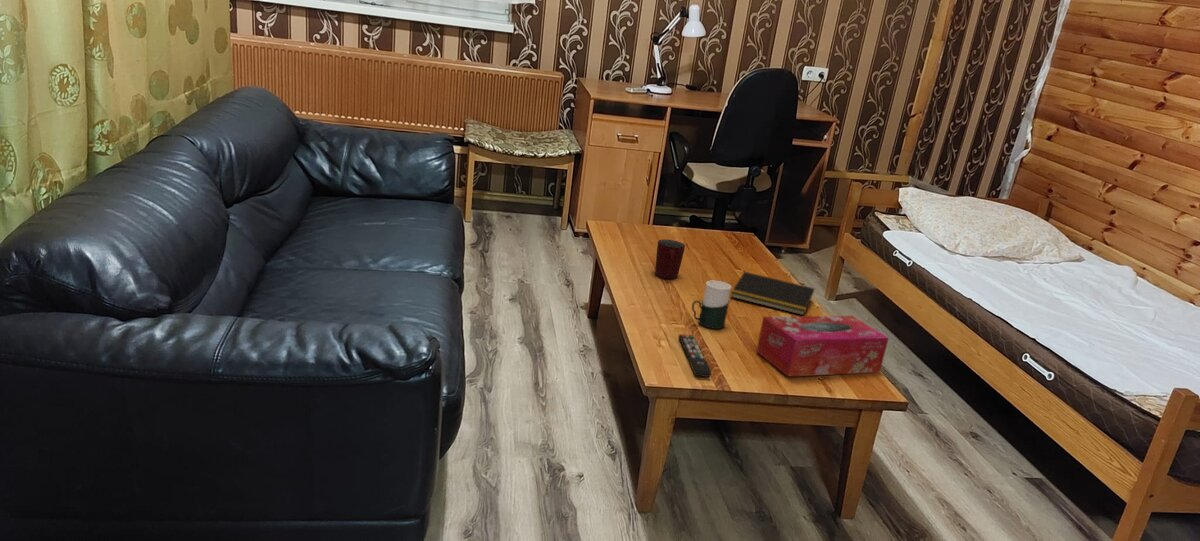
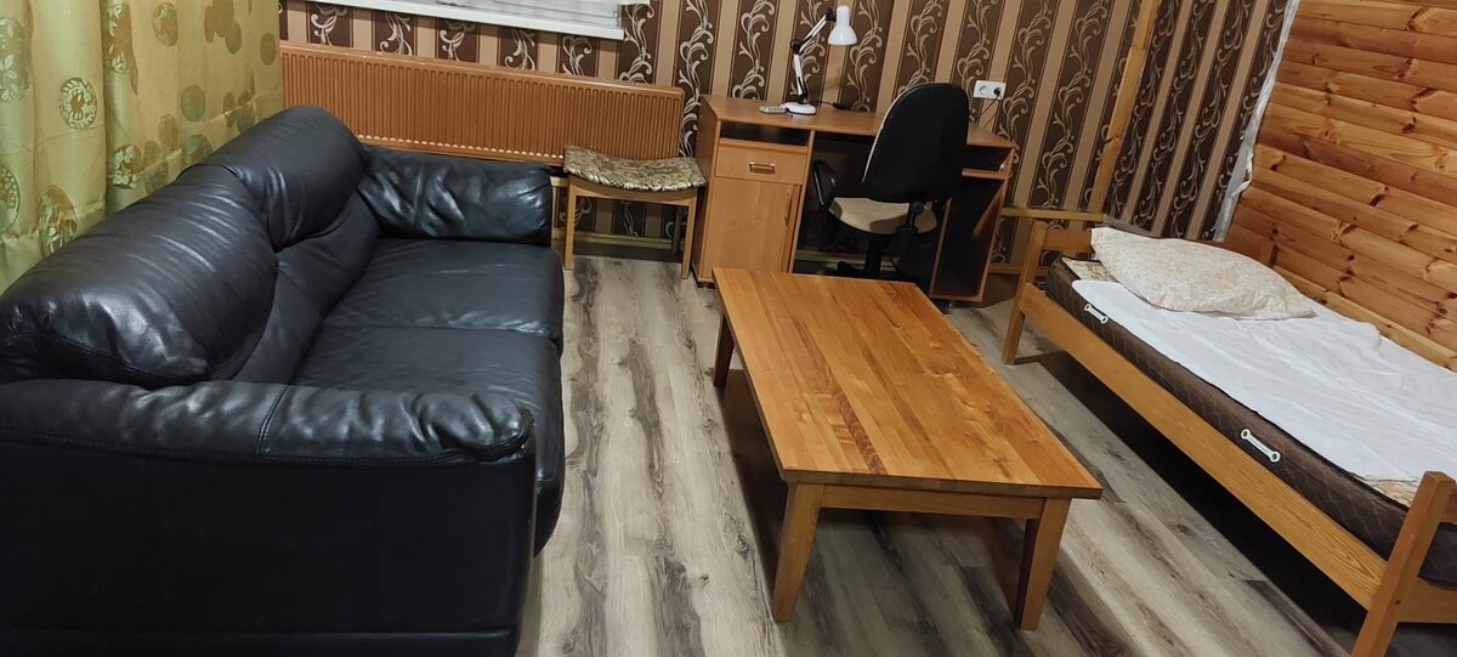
- remote control (694, 354)
- tissue box (821, 344)
- cup (710, 304)
- mug (669, 260)
- notepad (772, 292)
